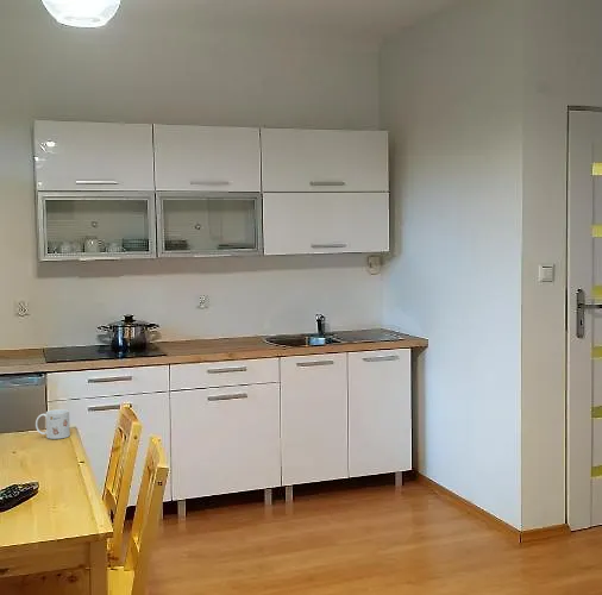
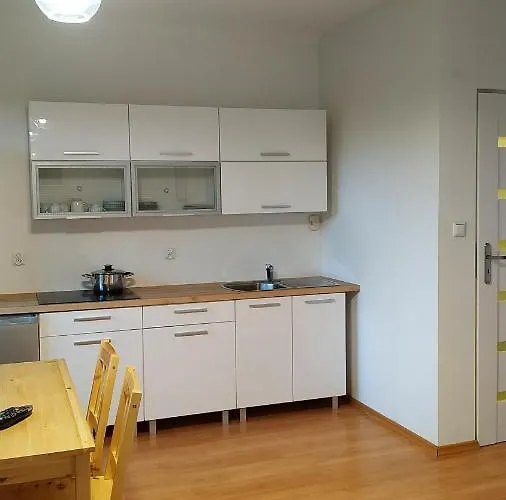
- mug (52, 424)
